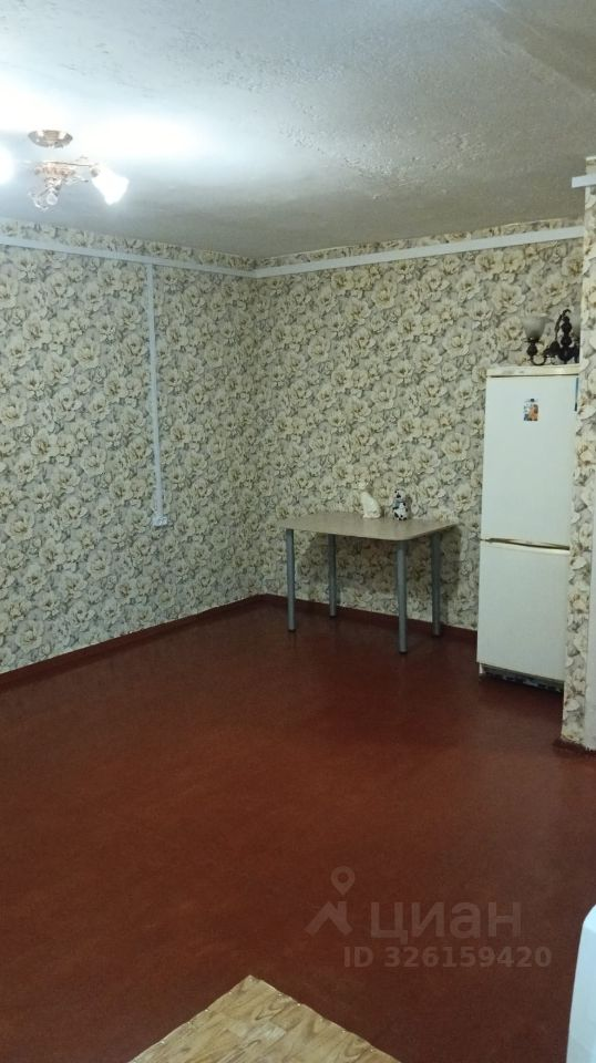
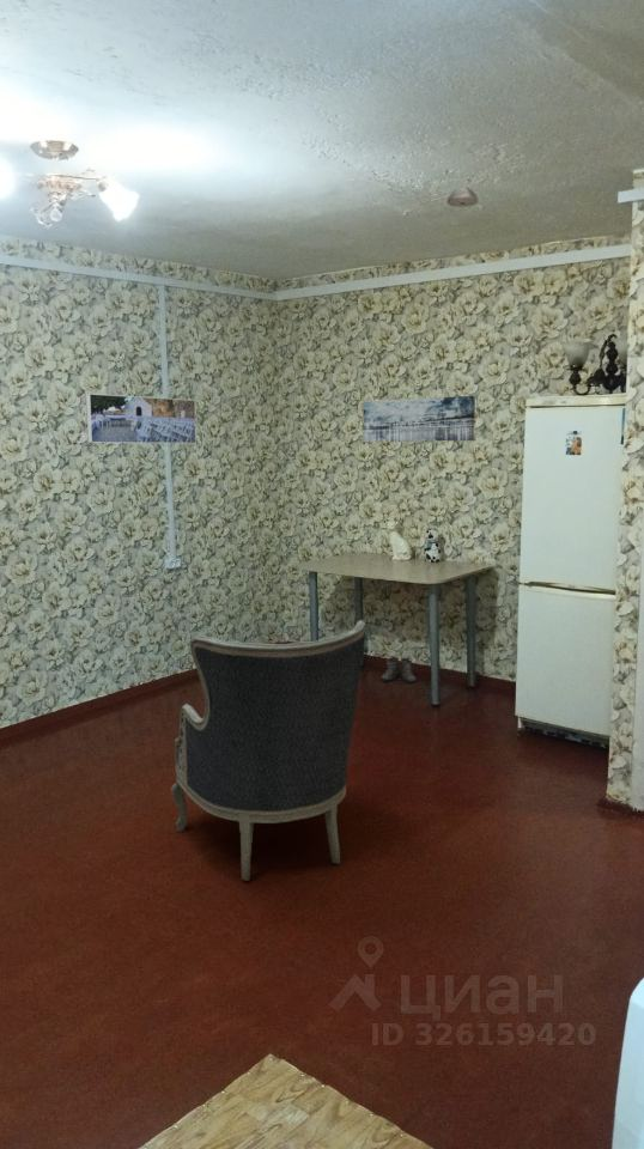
+ wall art (417, 420)
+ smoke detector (462, 195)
+ boots (397, 669)
+ armchair (254, 737)
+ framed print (144, 420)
